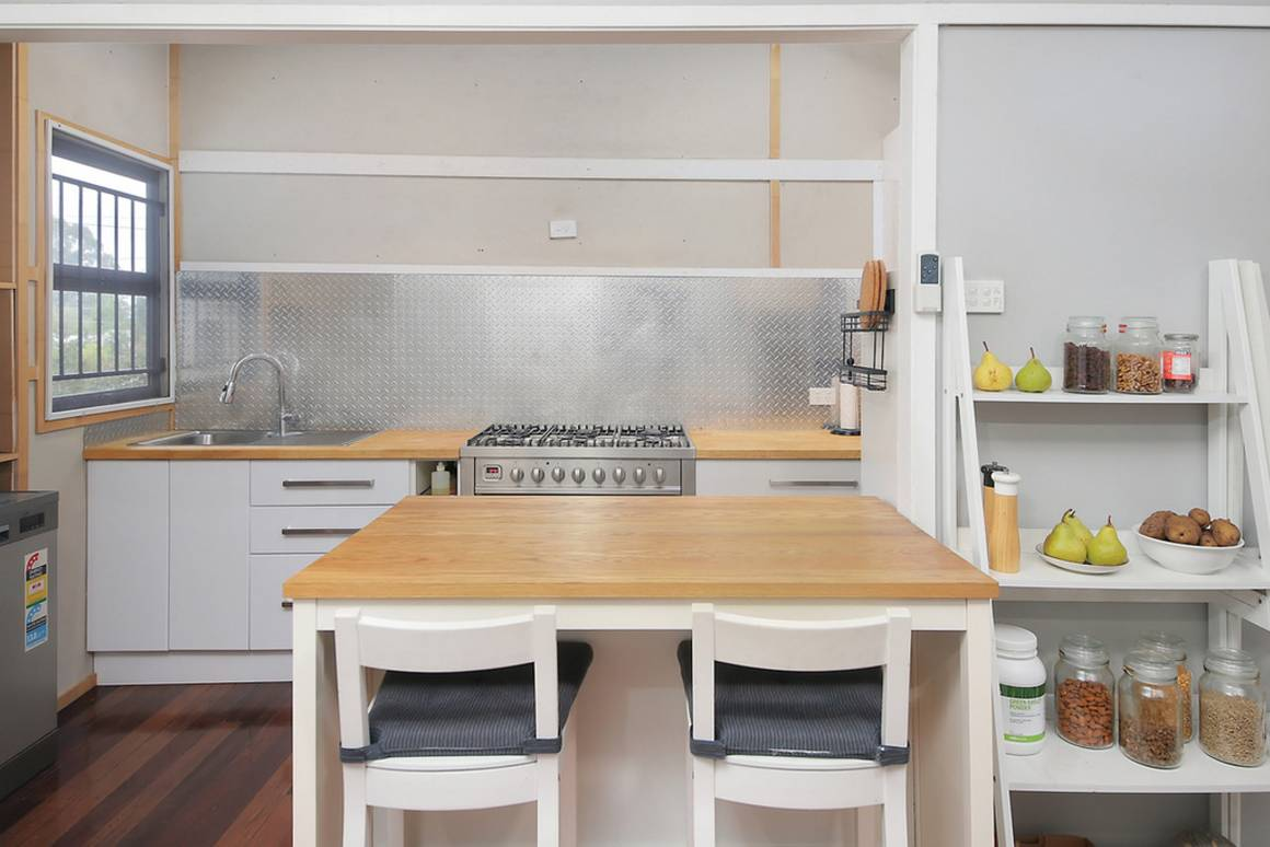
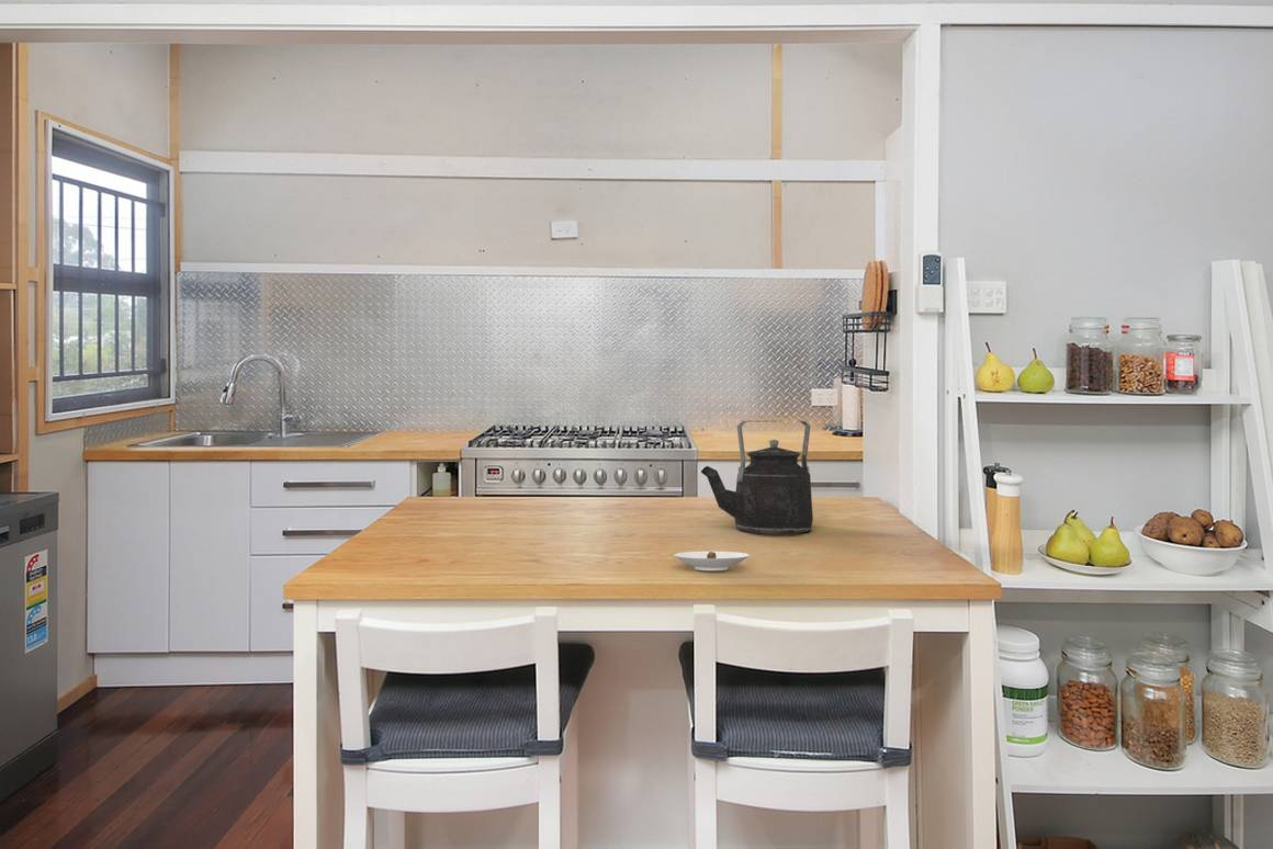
+ saucer (711, 559)
+ kettle (755, 475)
